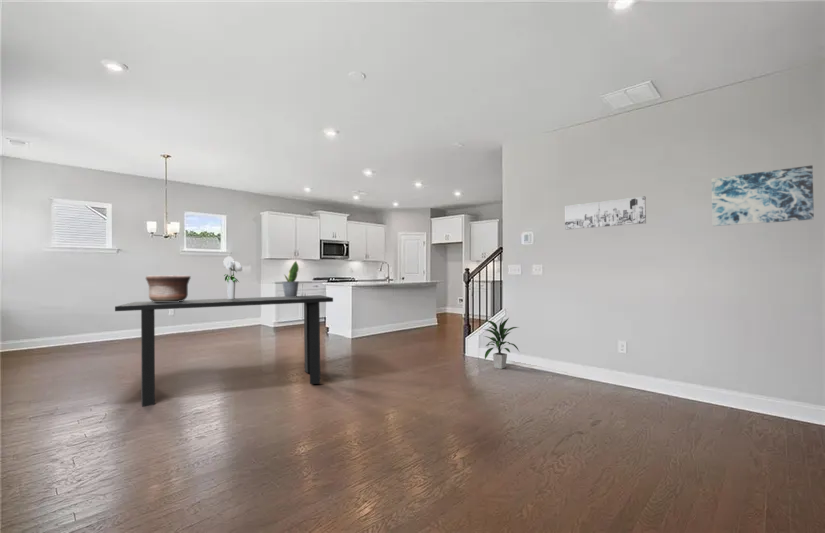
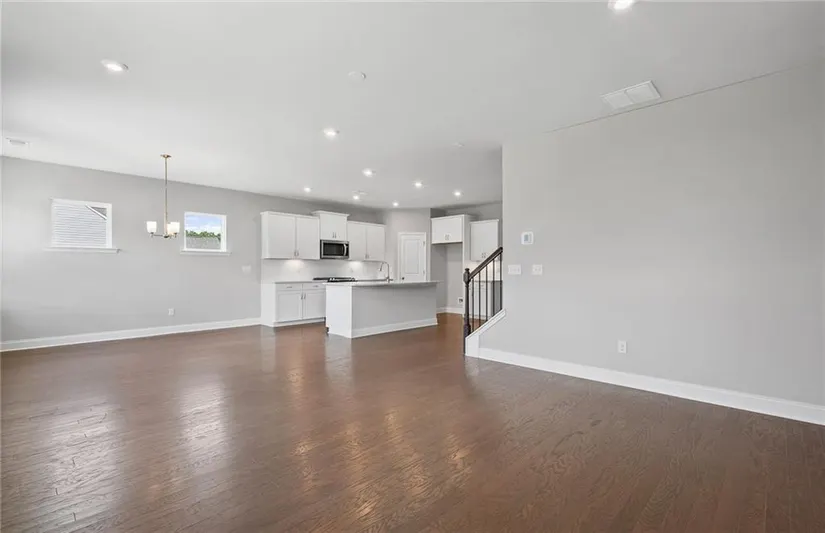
- wall art (602, 214)
- indoor plant (498, 341)
- bouquet (232, 276)
- potted plant (290, 278)
- wall art (759, 197)
- dining table (235, 305)
- ceramic pot (168, 288)
